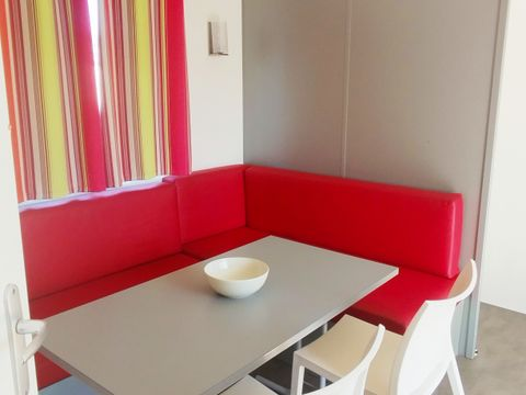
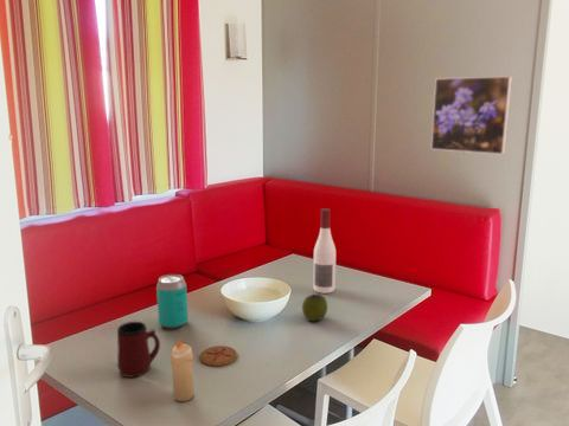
+ alcohol (325, 250)
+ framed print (468, 115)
+ candle (183, 367)
+ mug (139, 347)
+ coaster (218, 355)
+ beverage can (172, 301)
+ apple (314, 306)
